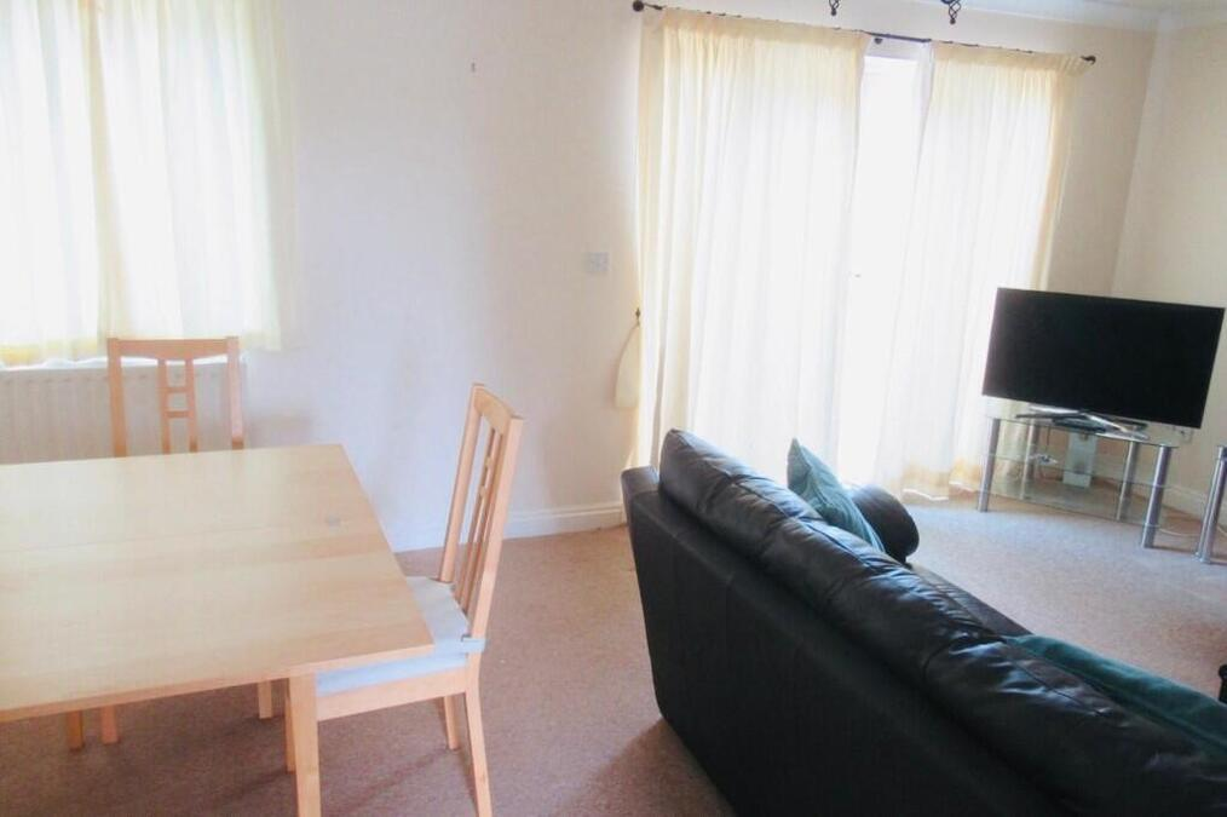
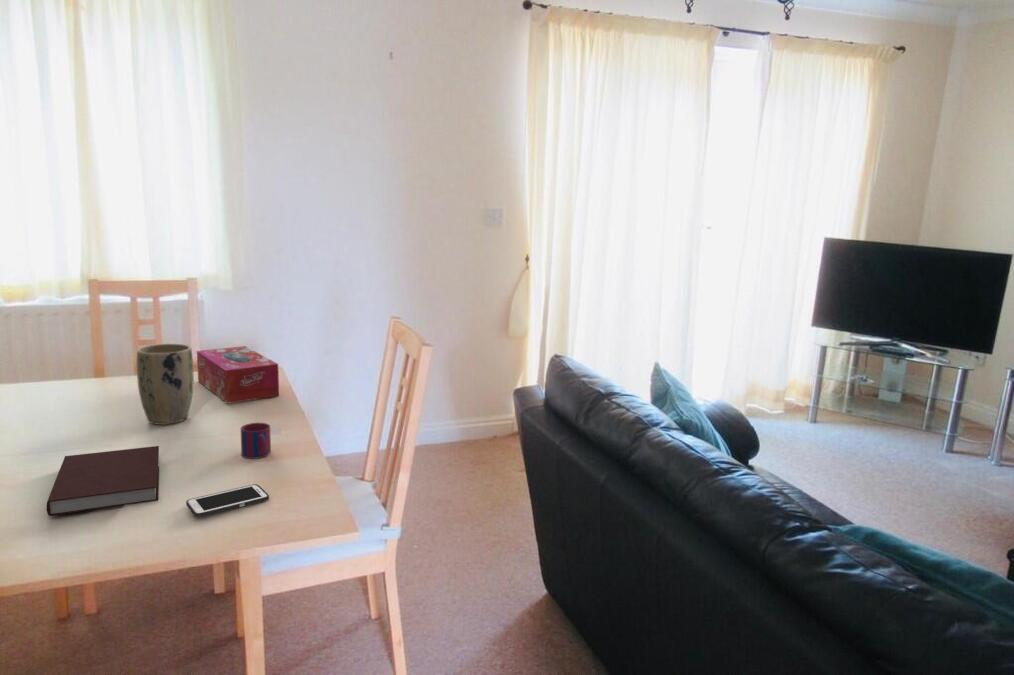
+ cell phone (228, 500)
+ plant pot (166, 384)
+ mug (257, 442)
+ notebook (108, 477)
+ tissue box (236, 372)
